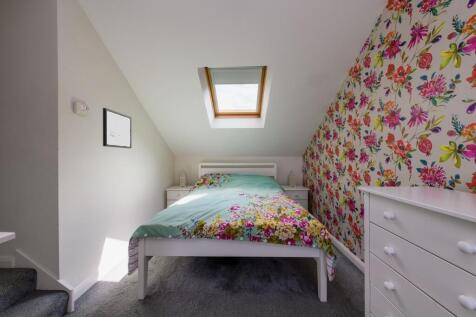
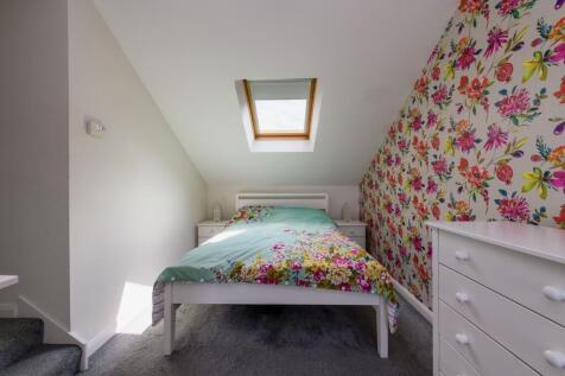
- wall art (118, 130)
